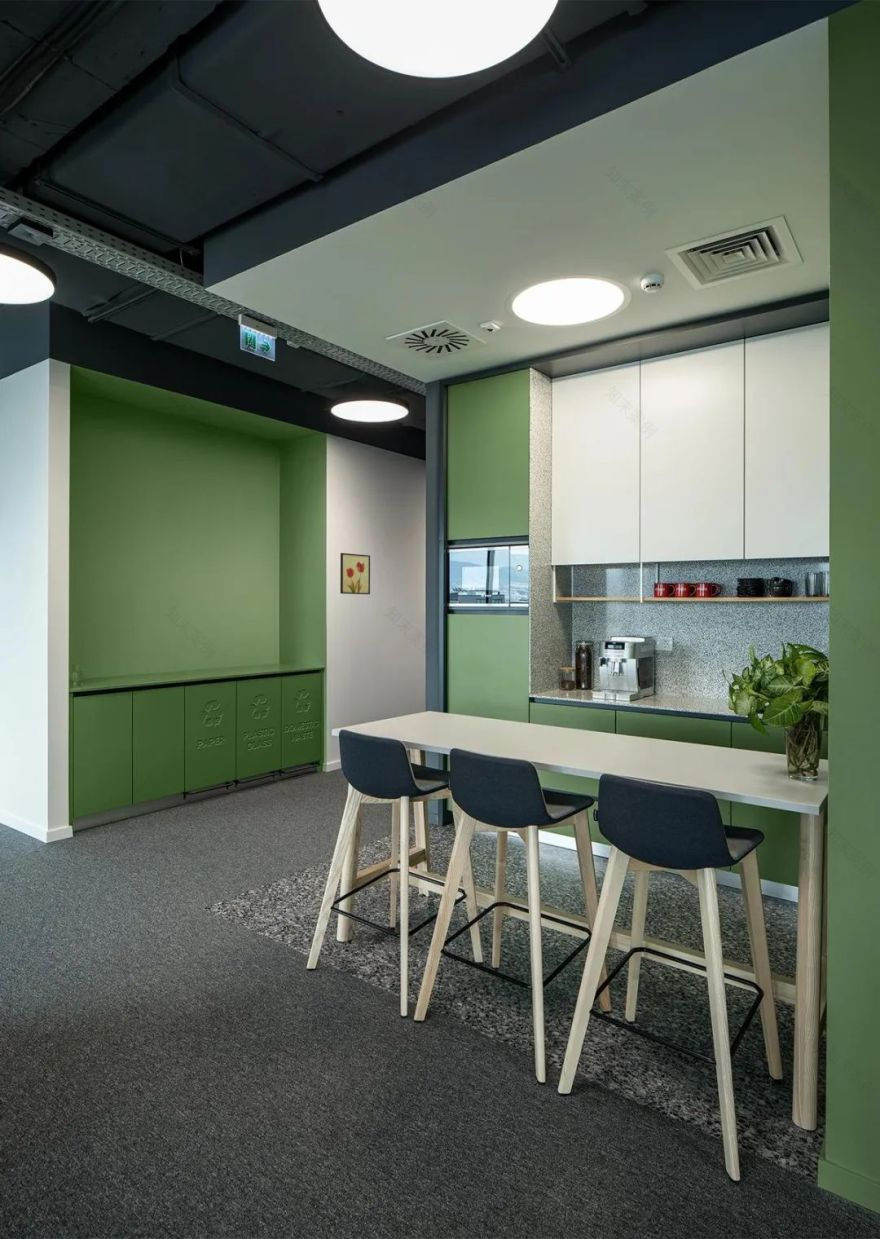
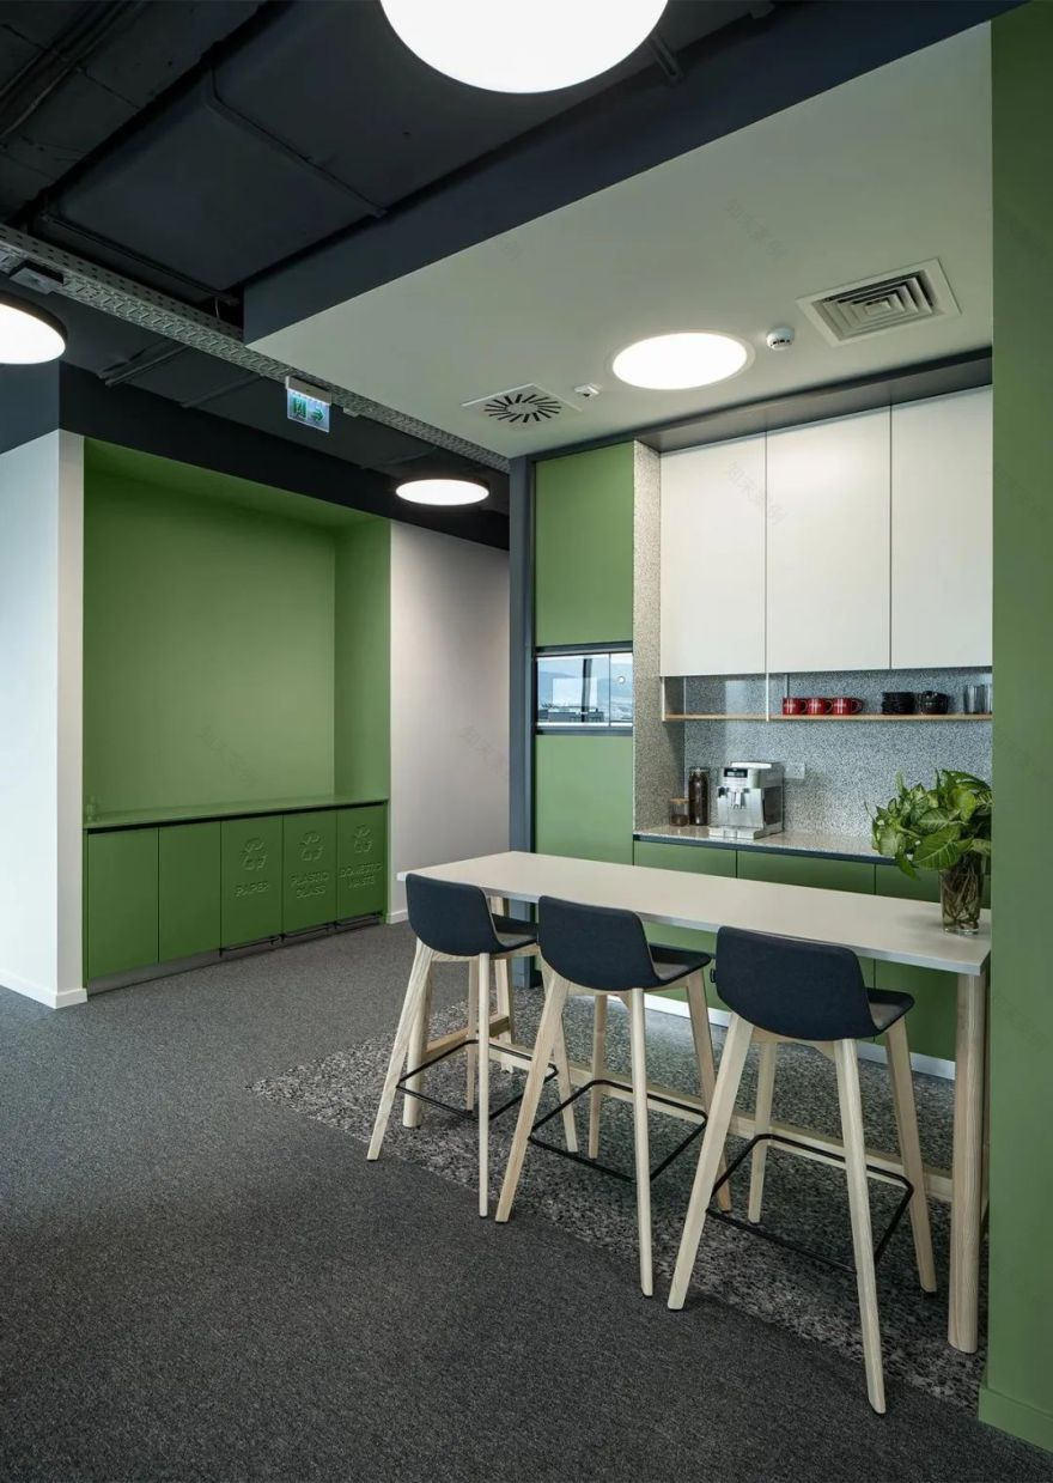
- wall art (354, 574)
